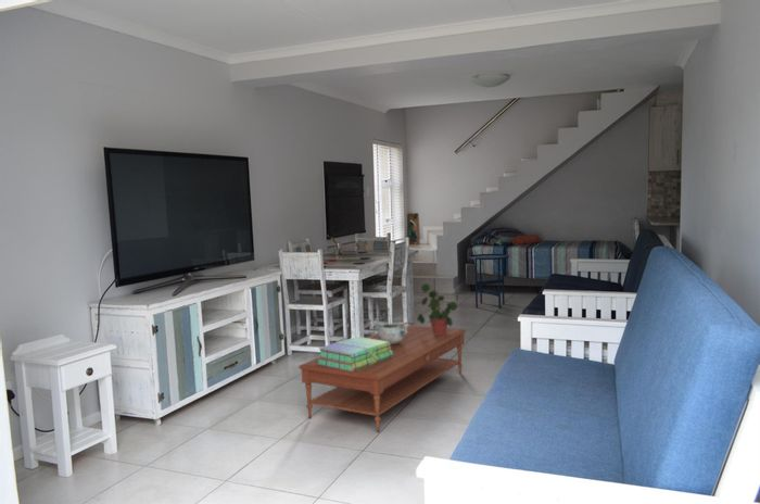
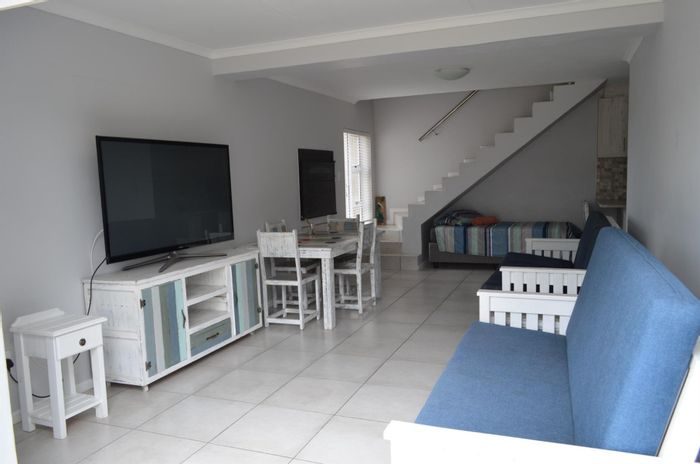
- decorative bowl (391, 331)
- stack of books (354, 352)
- potted plant (436, 308)
- coffee table (391, 369)
- side table (490, 280)
